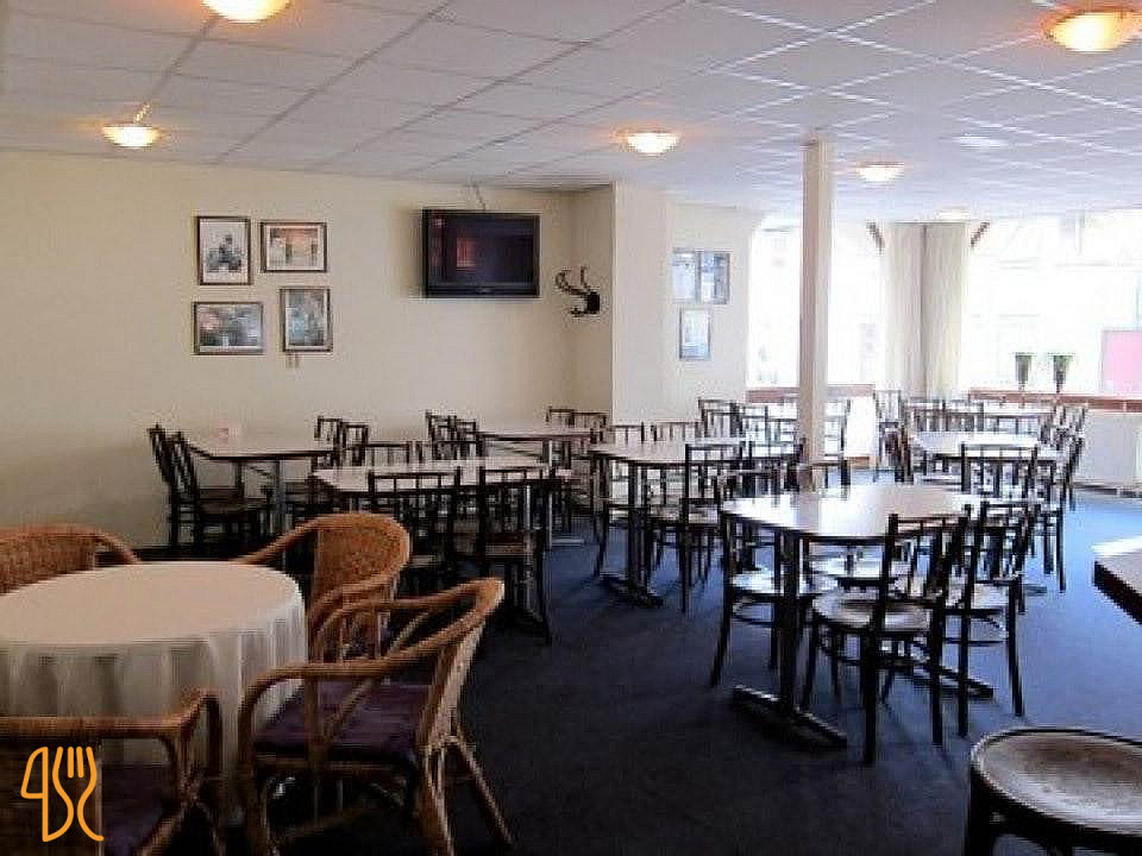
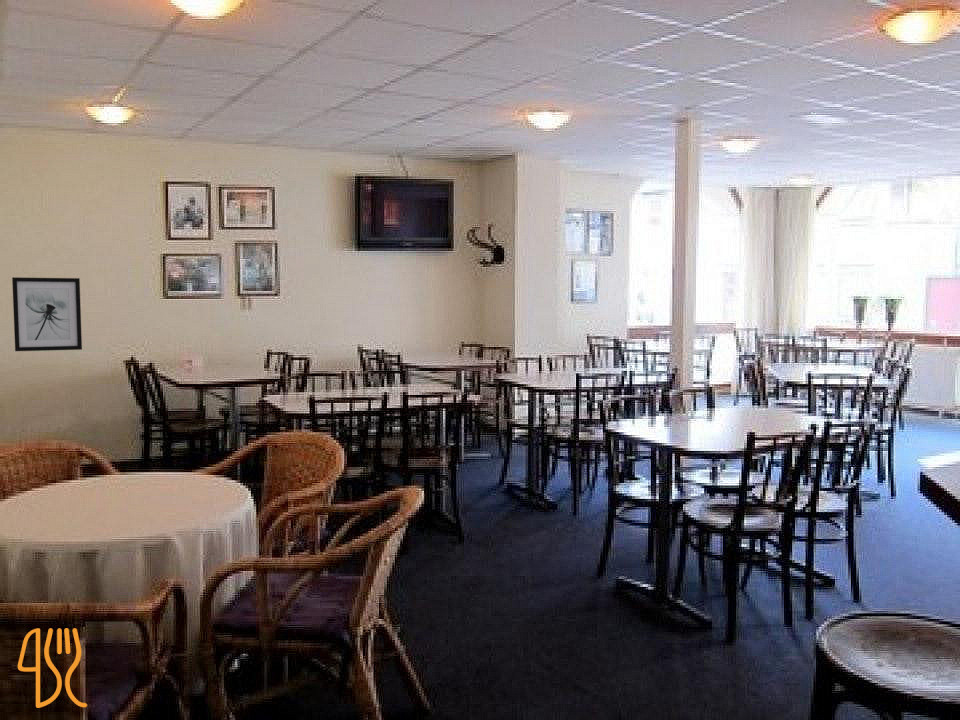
+ wall art (47, 314)
